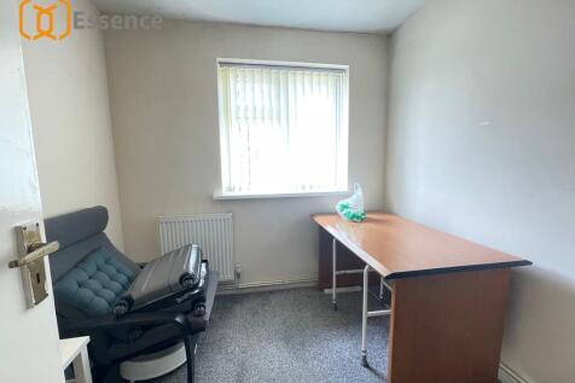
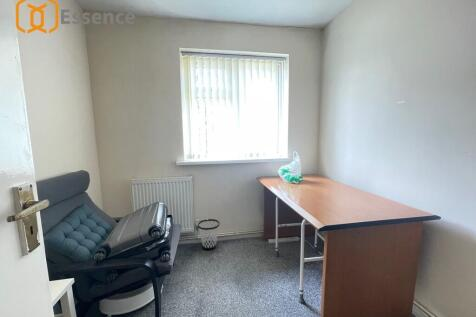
+ wastebasket (209, 235)
